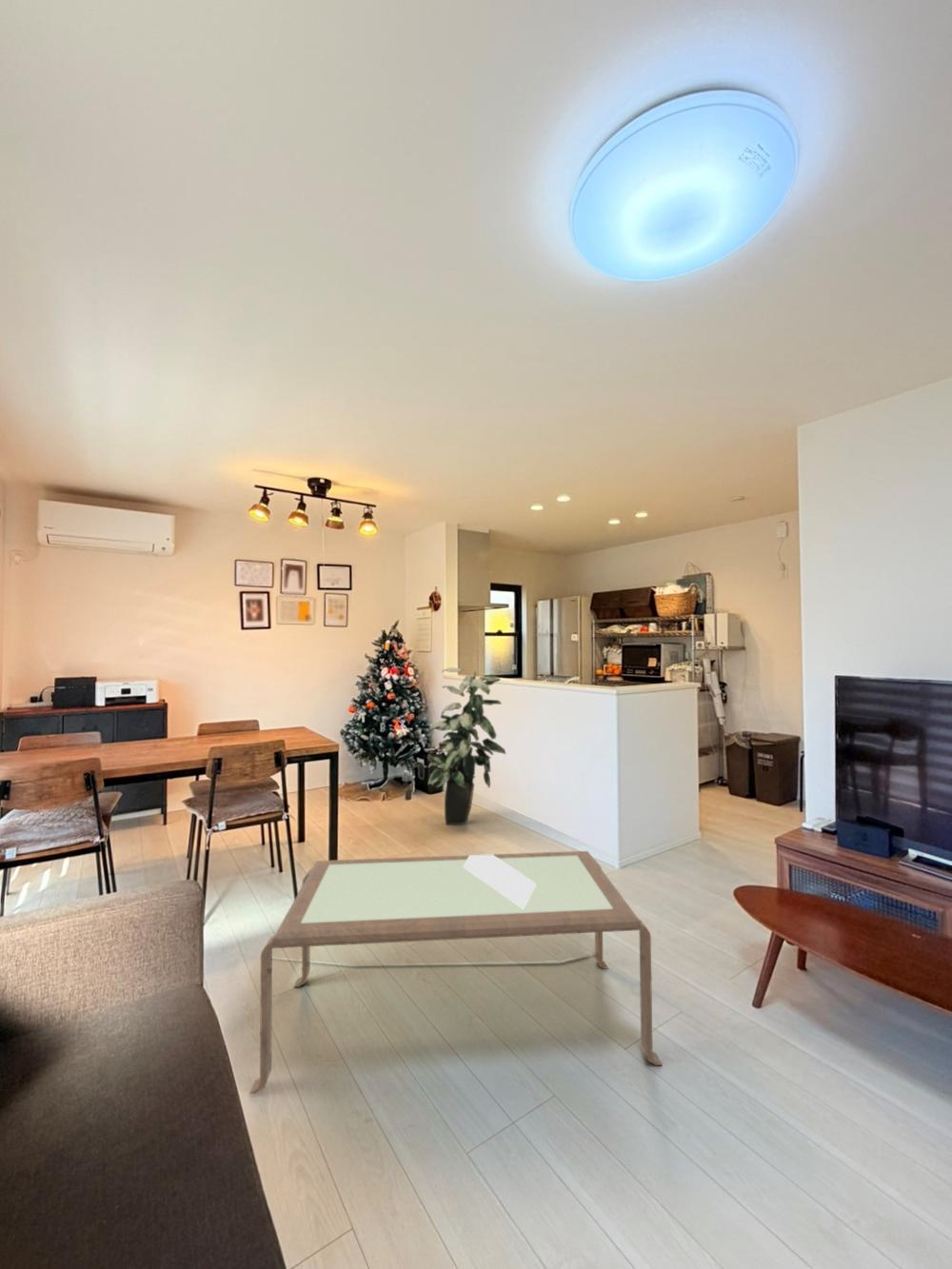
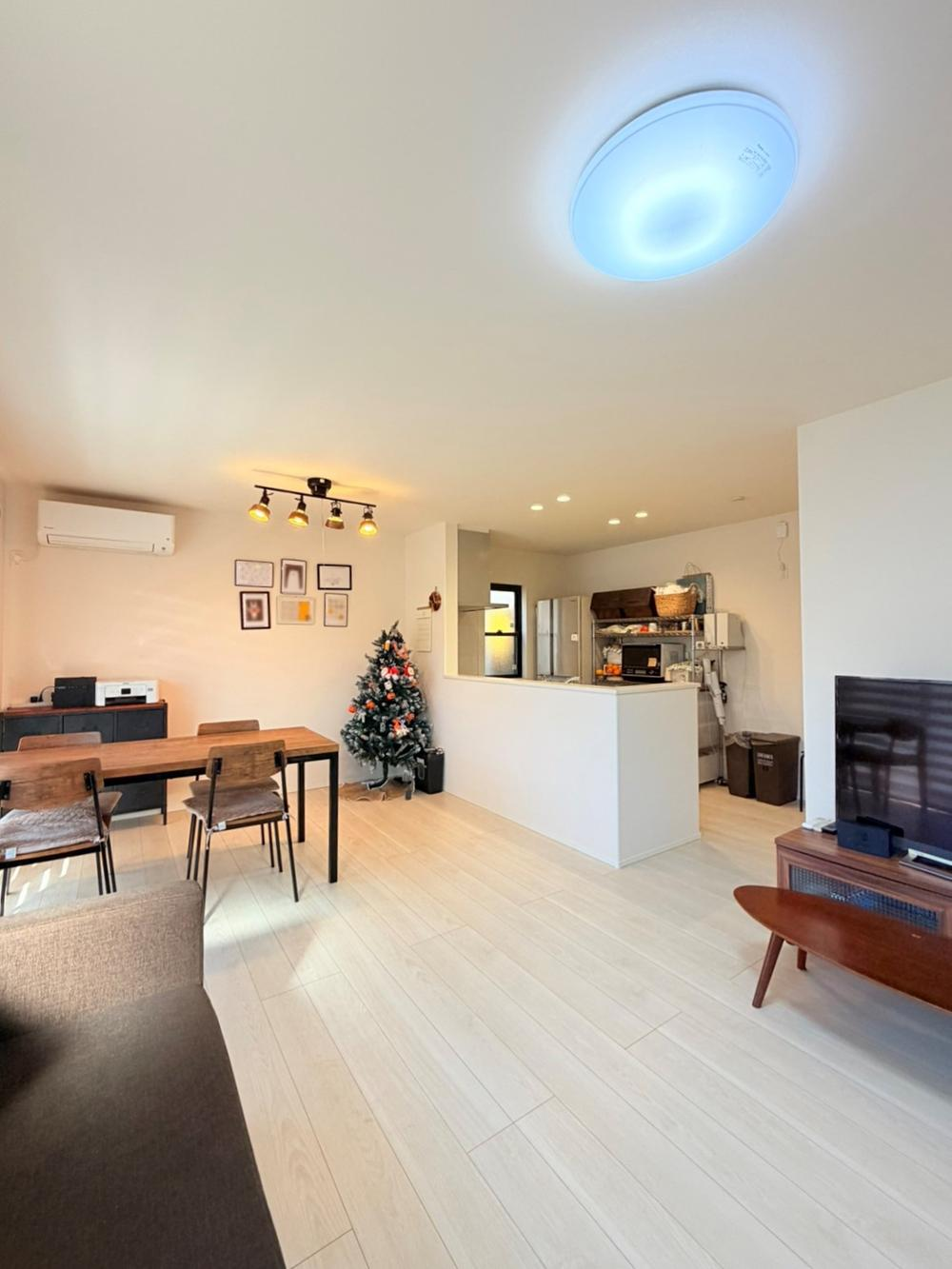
- indoor plant (462, 744)
- coffee table (458, 939)
